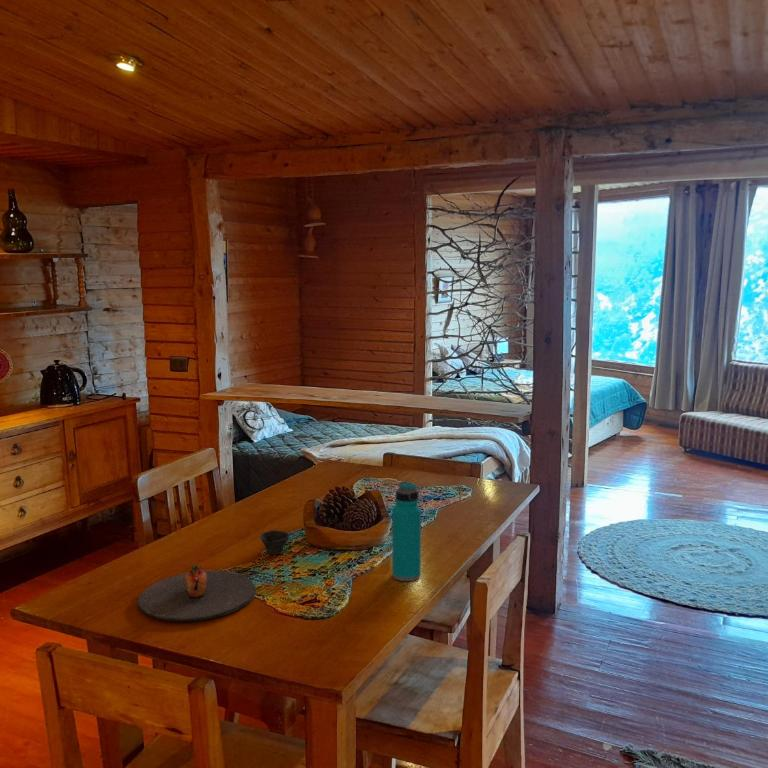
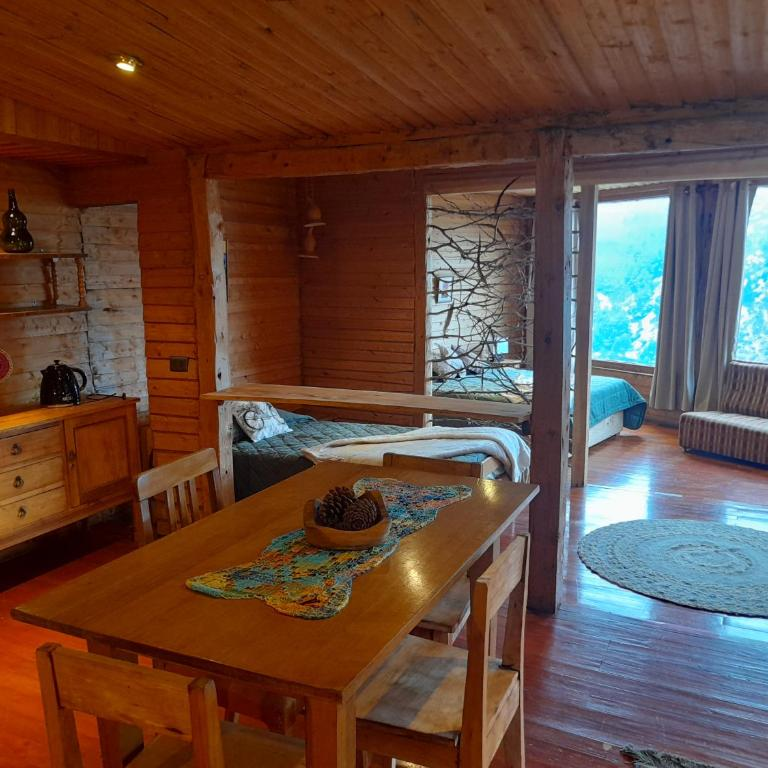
- cup (275, 542)
- water bottle (406, 529)
- plate (196, 580)
